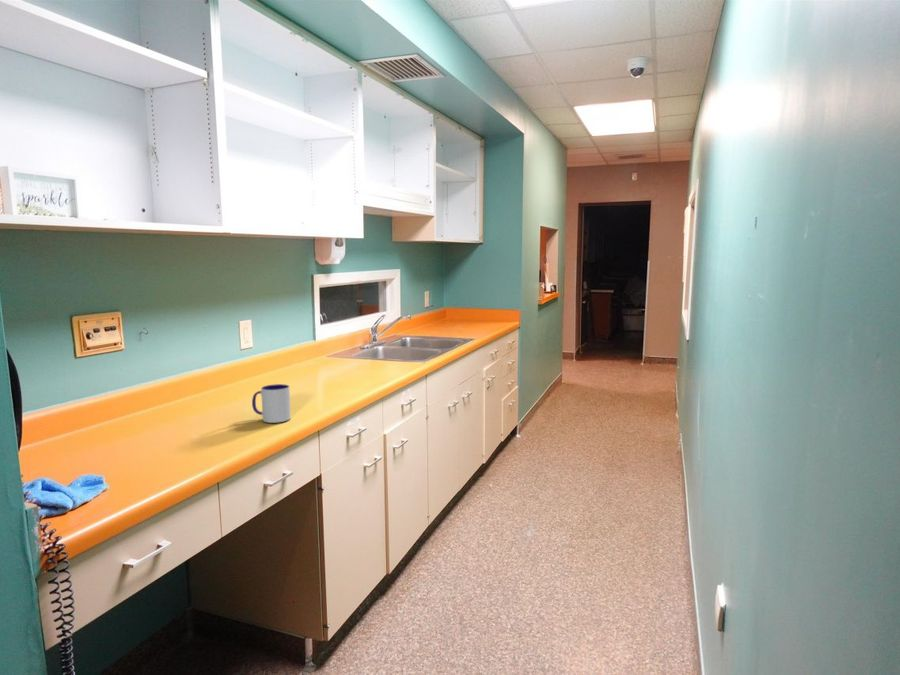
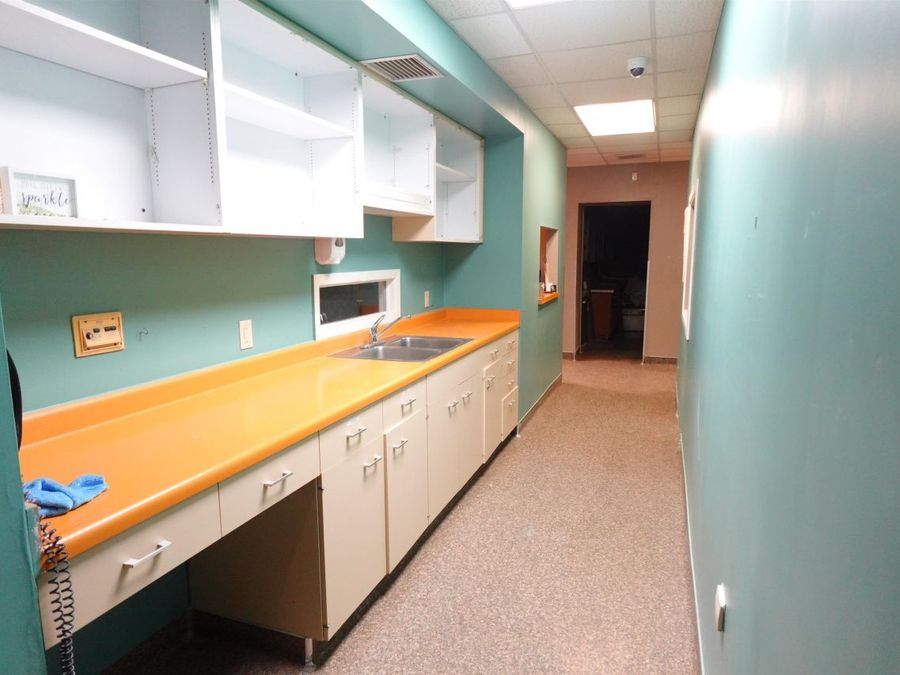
- mug (270, 403)
